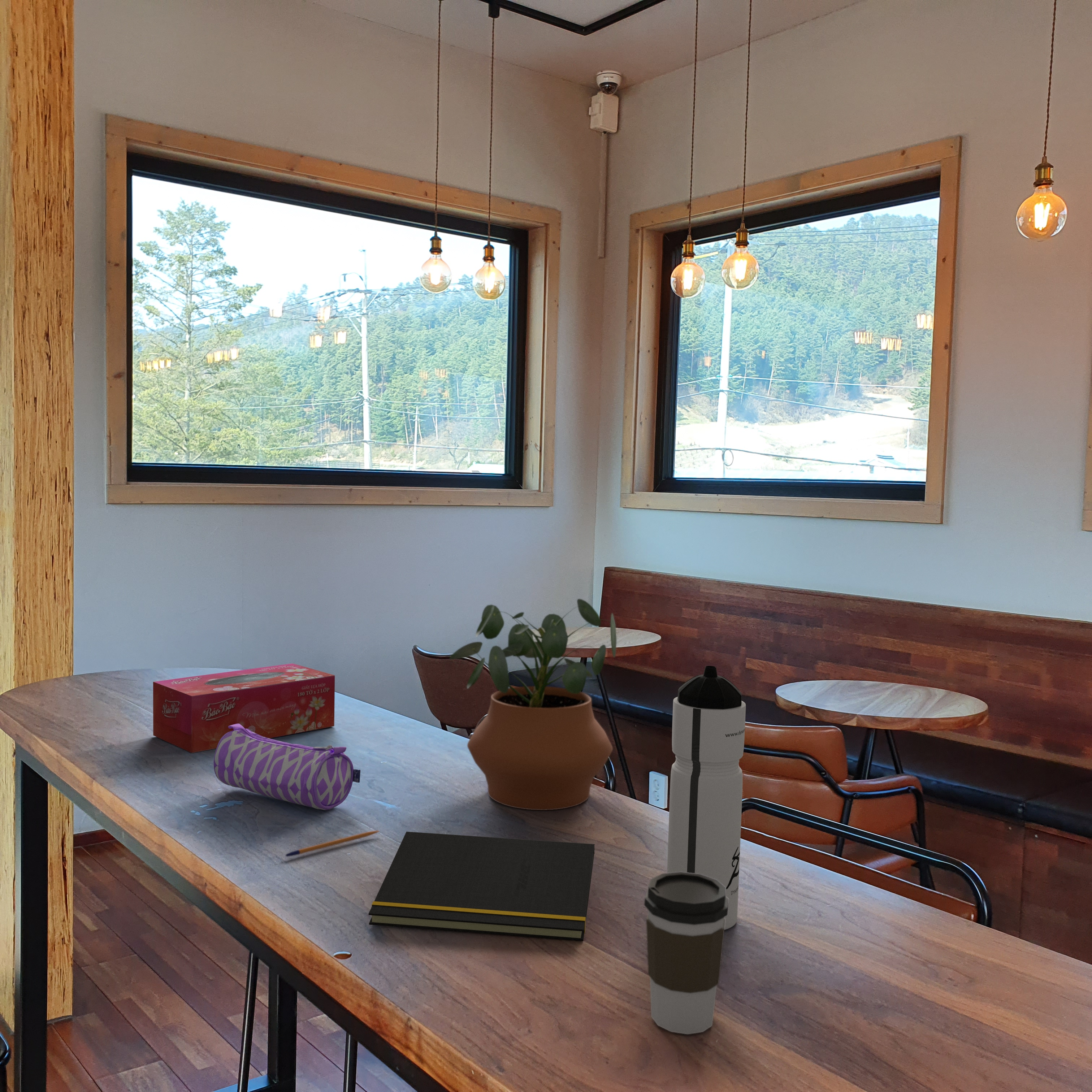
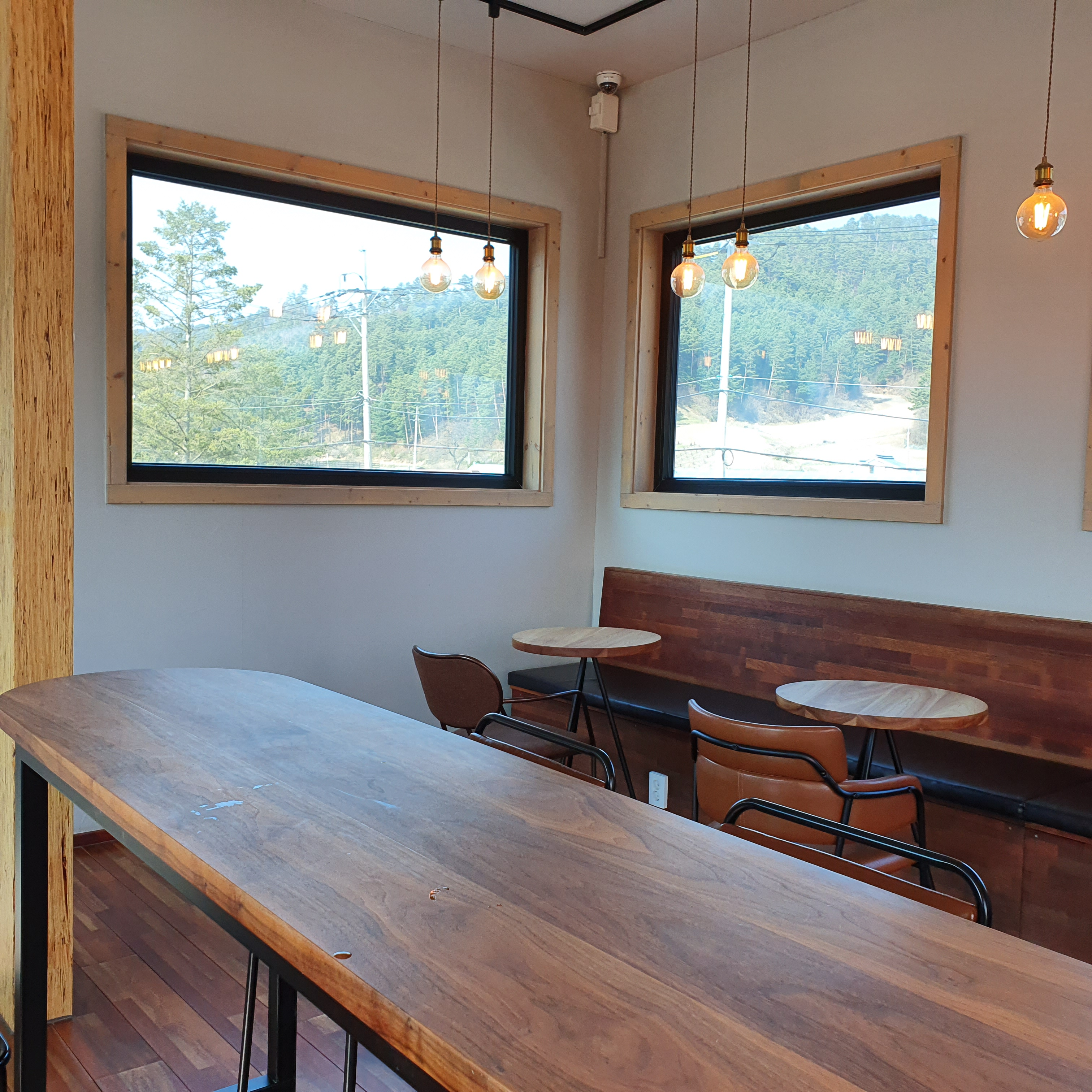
- potted plant (526, 695)
- pen (334, 842)
- coffee cup (685, 952)
- pencil case (283, 767)
- notepad (488, 882)
- tissue box (246, 705)
- water bottle (706, 793)
